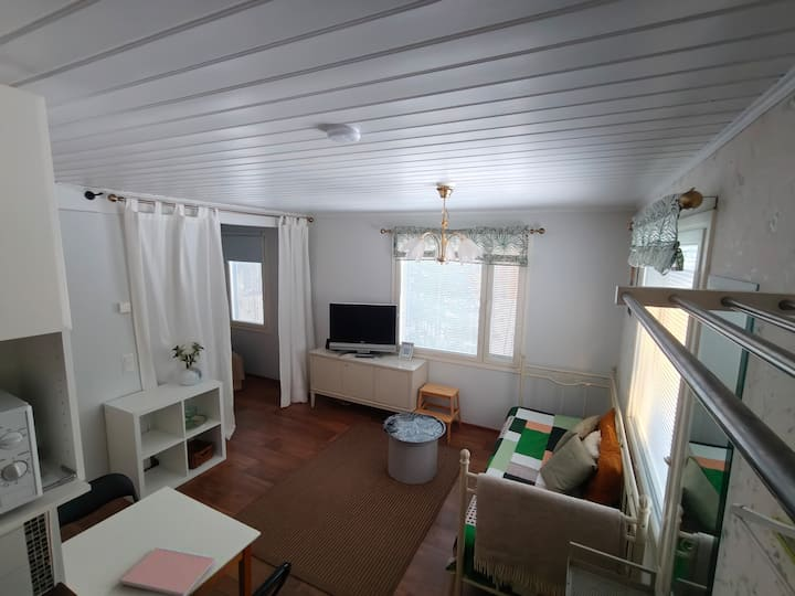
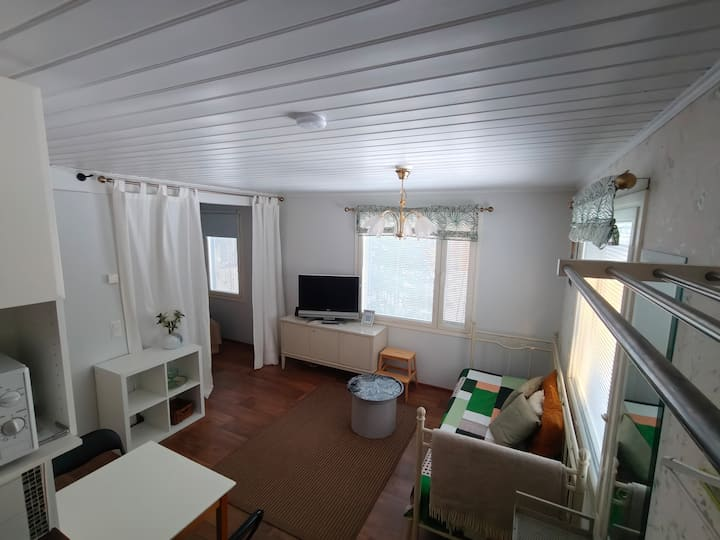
- notebook (170, 570)
